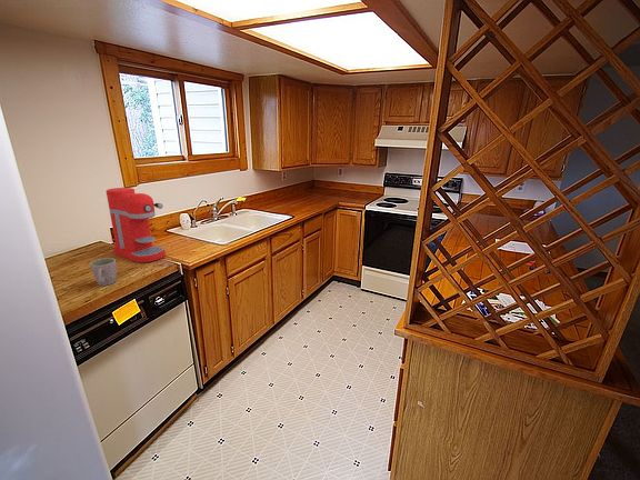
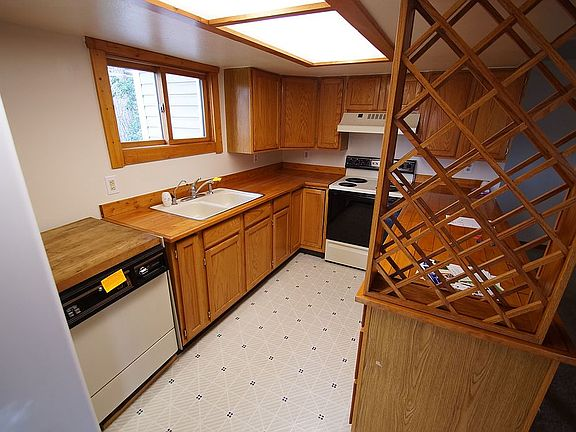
- coffee maker (137, 222)
- mug (103, 273)
